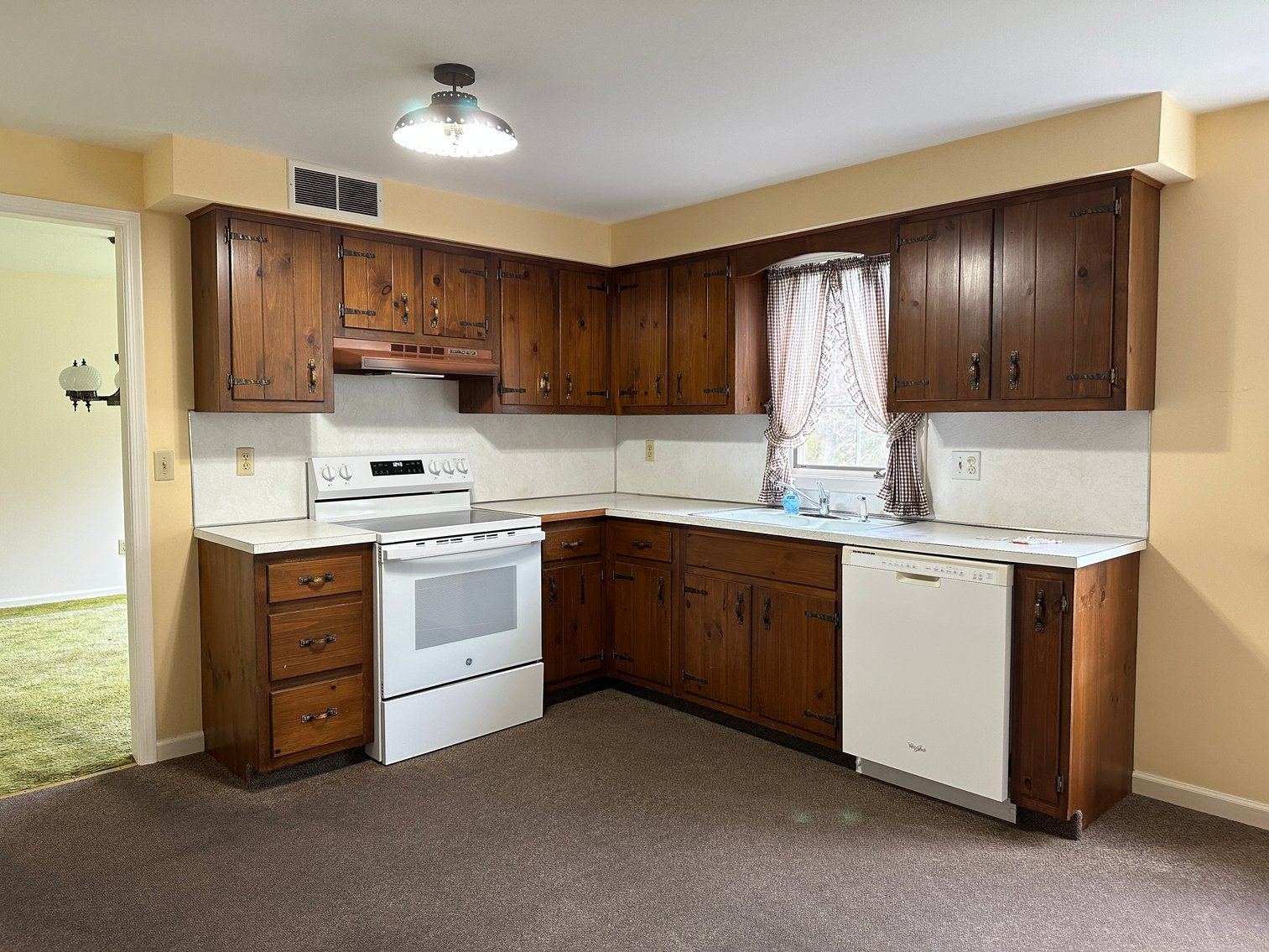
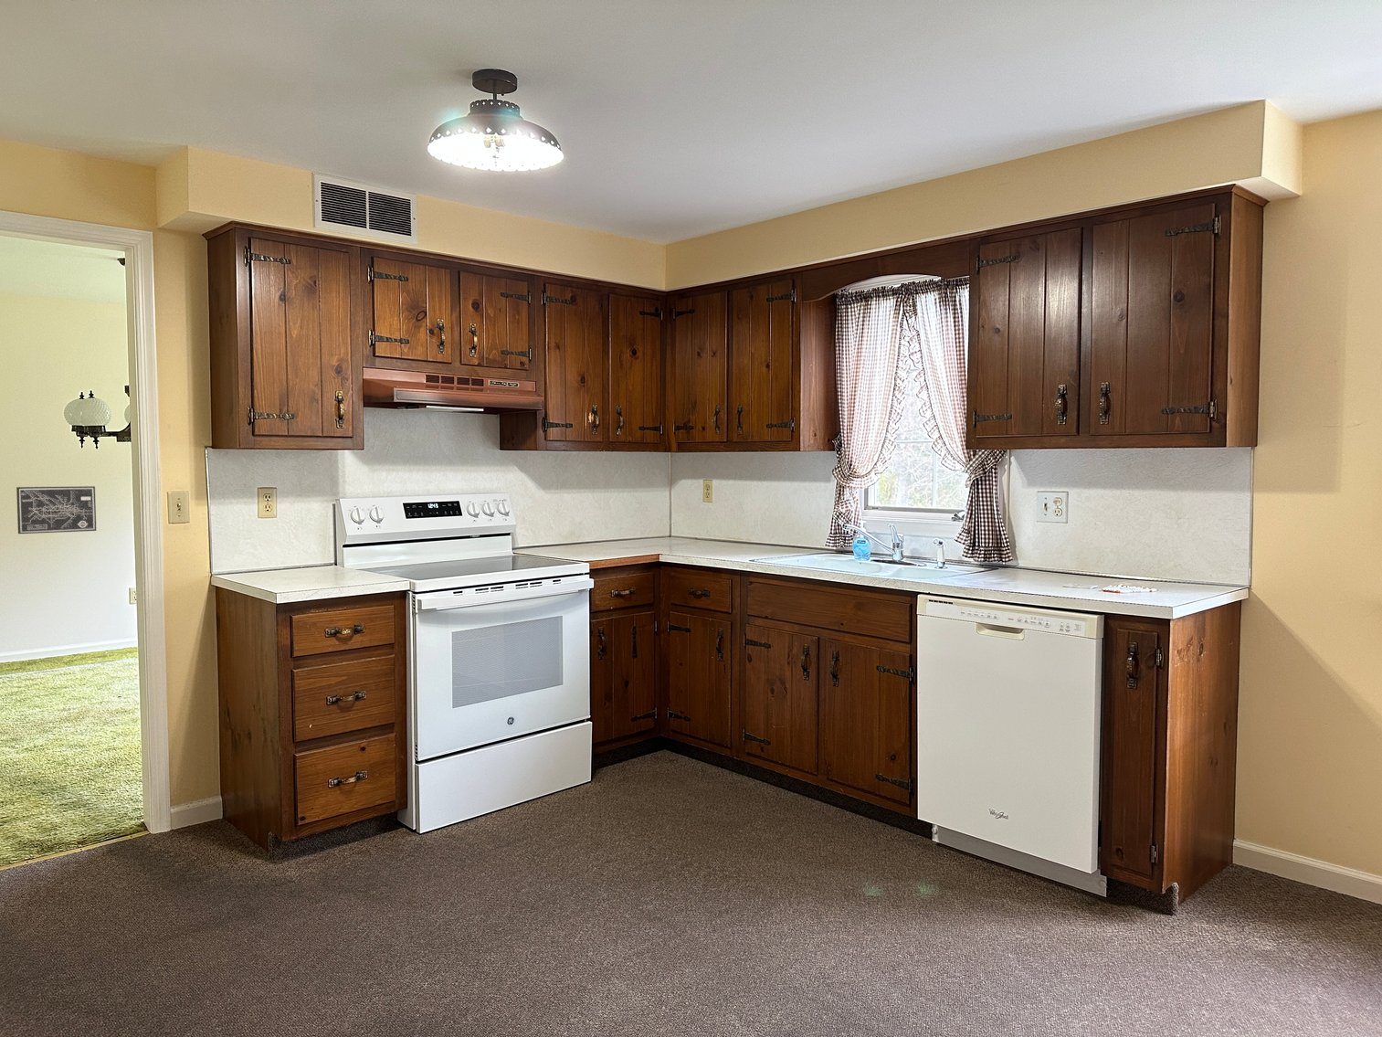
+ wall art (57, 509)
